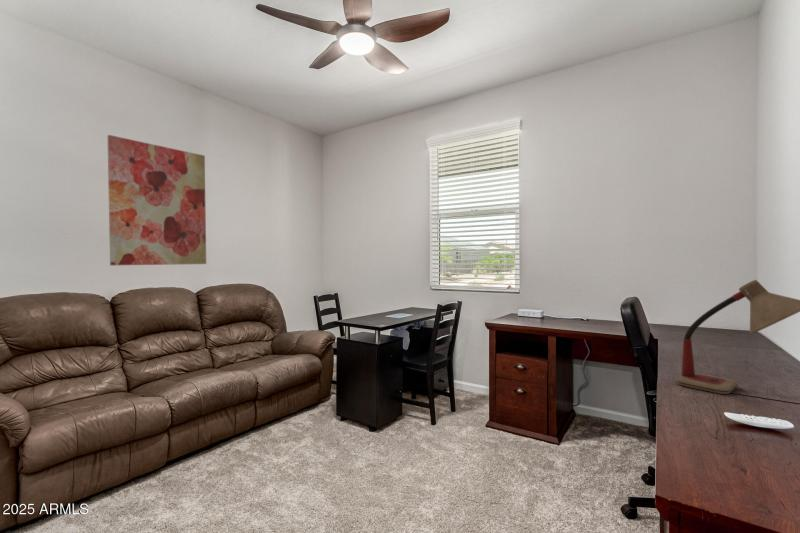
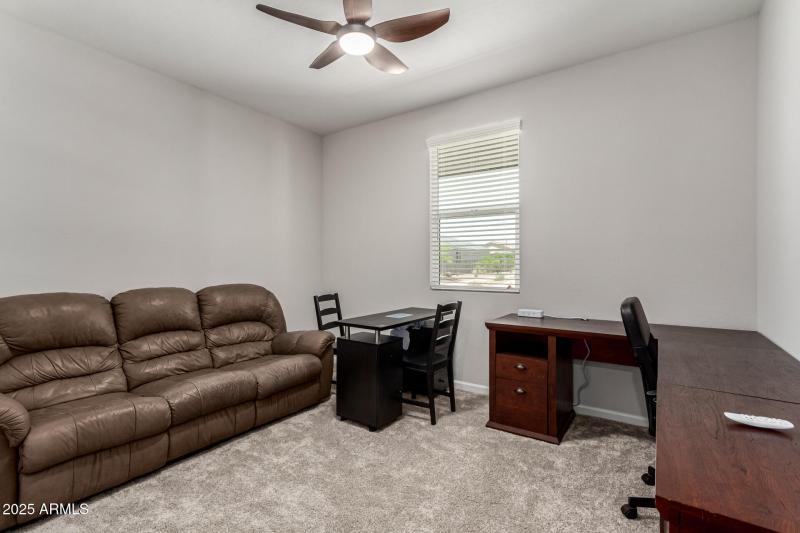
- wall art (161, 205)
- desk lamp (750, 333)
